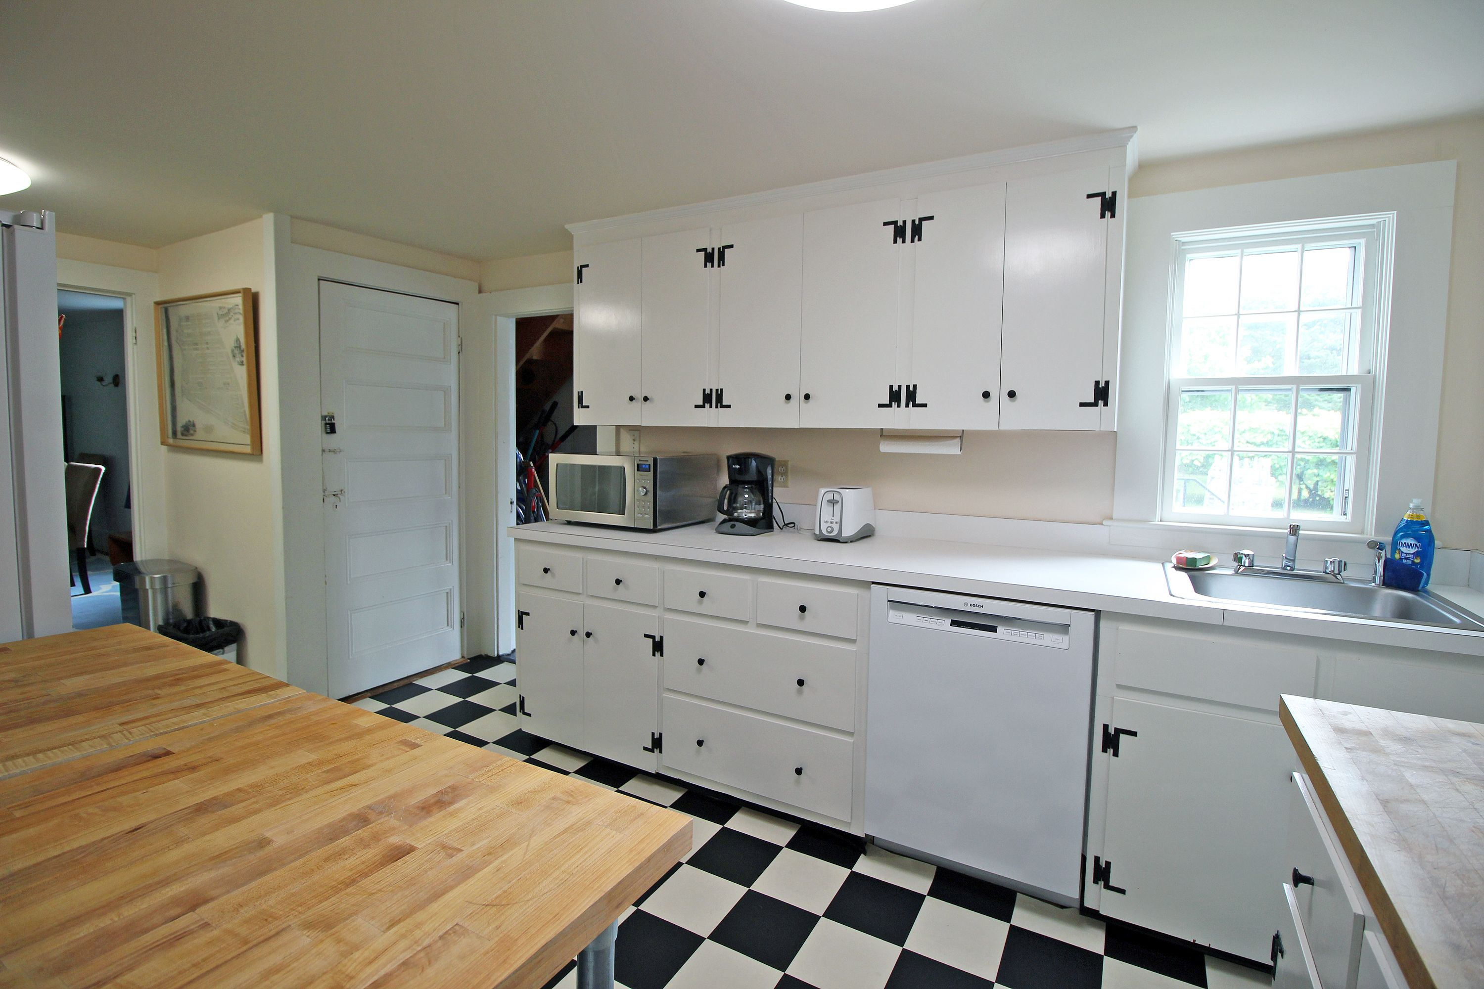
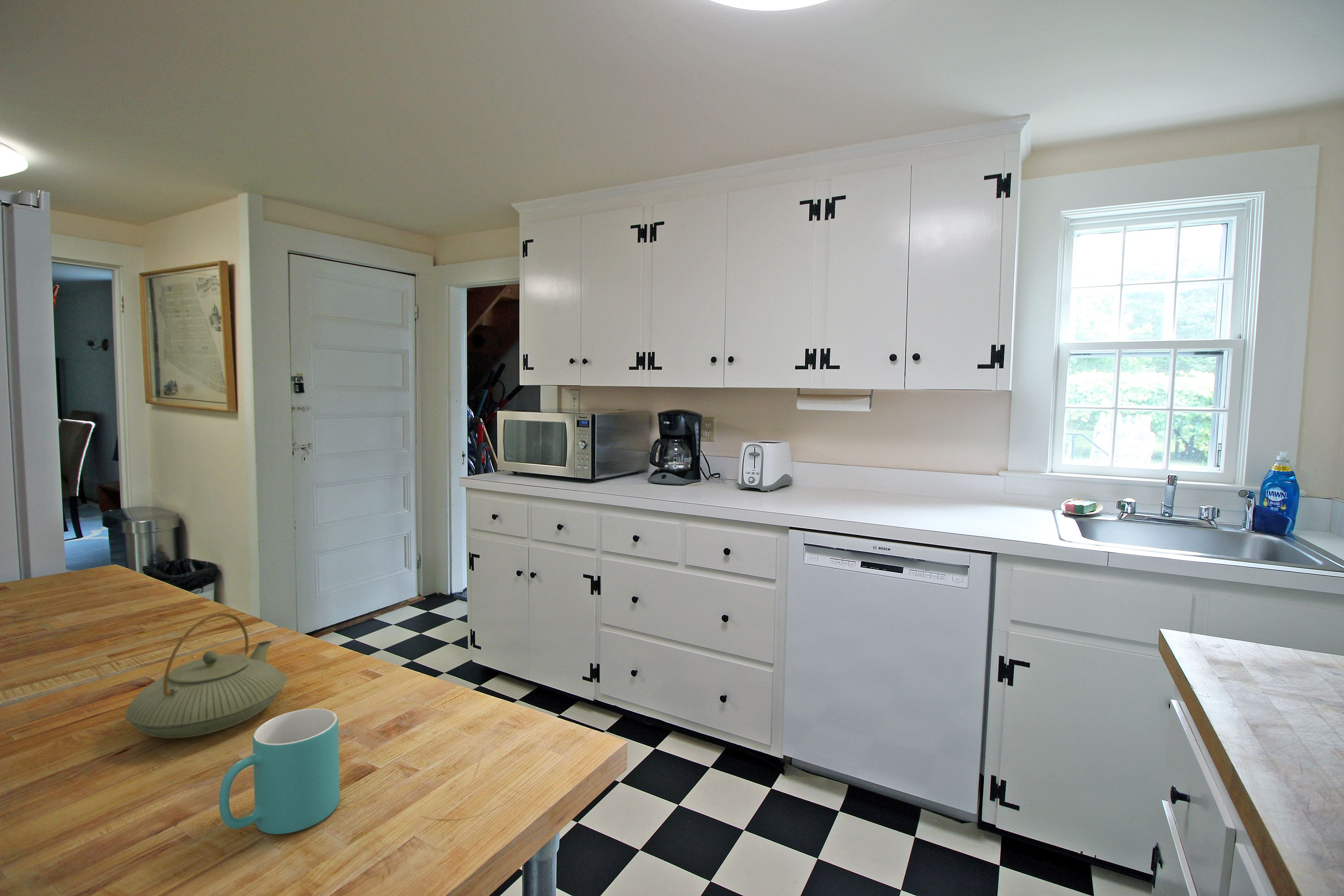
+ teapot (217, 663)
+ mug (280, 776)
